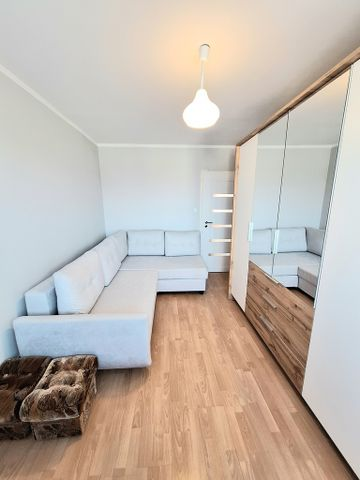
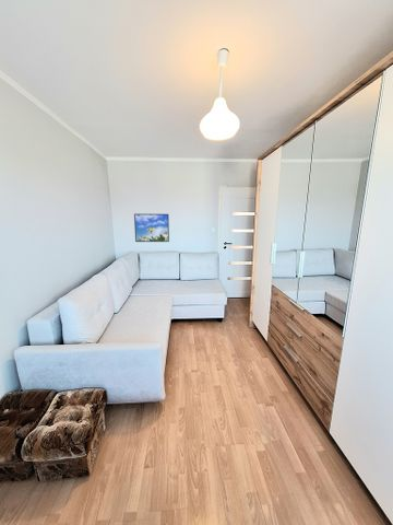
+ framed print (152, 228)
